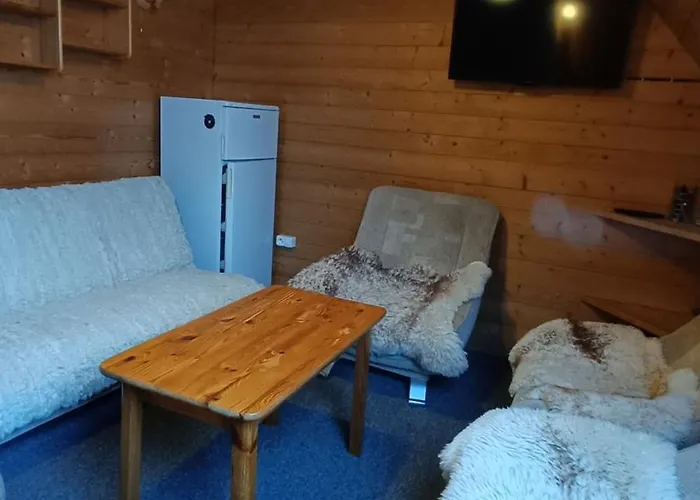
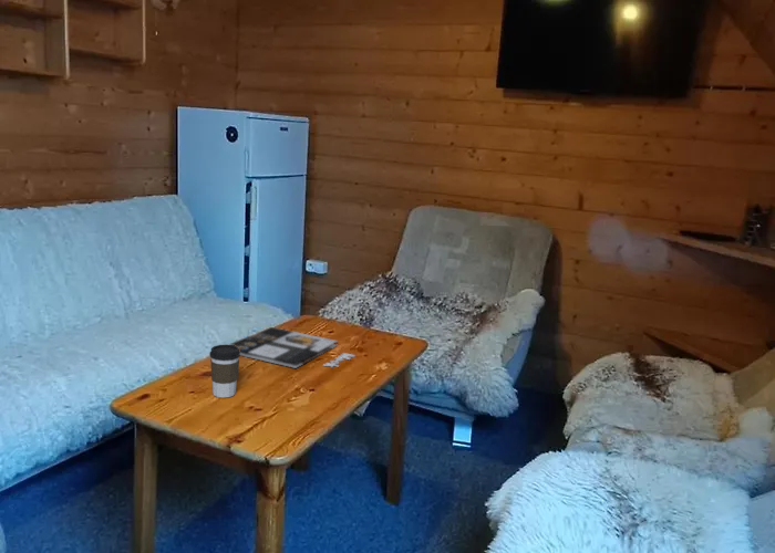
+ magazine (294, 348)
+ coffee cup (224, 371)
